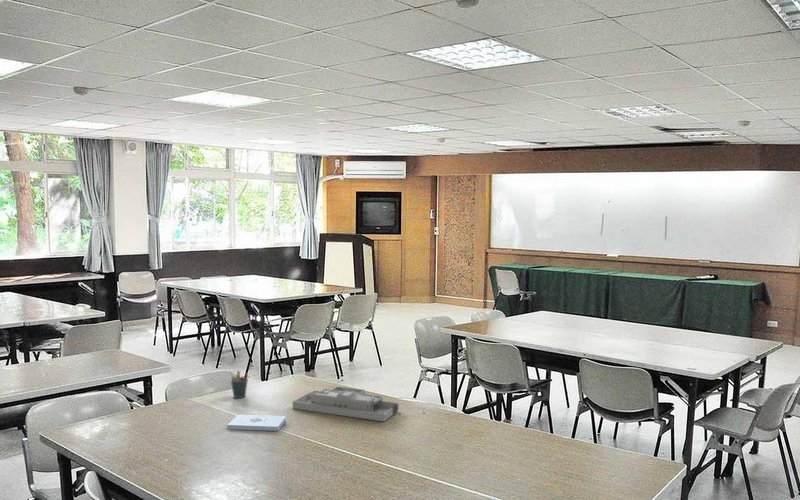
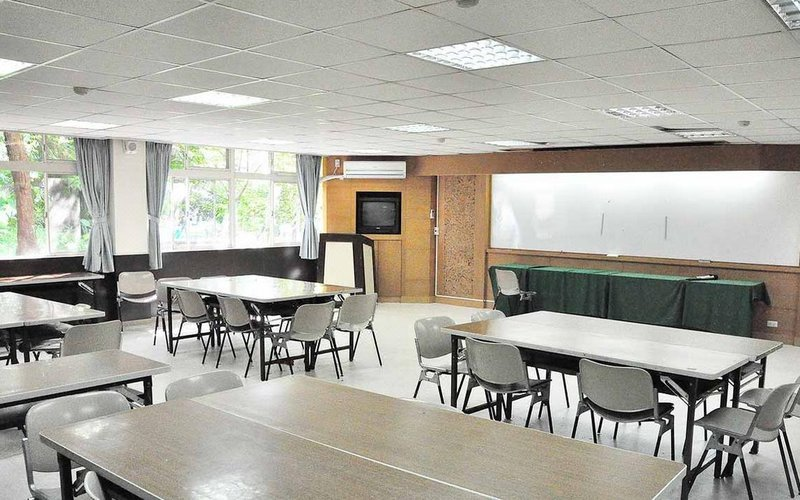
- desk organizer (345, 400)
- pen holder (239, 383)
- notepad (257, 422)
